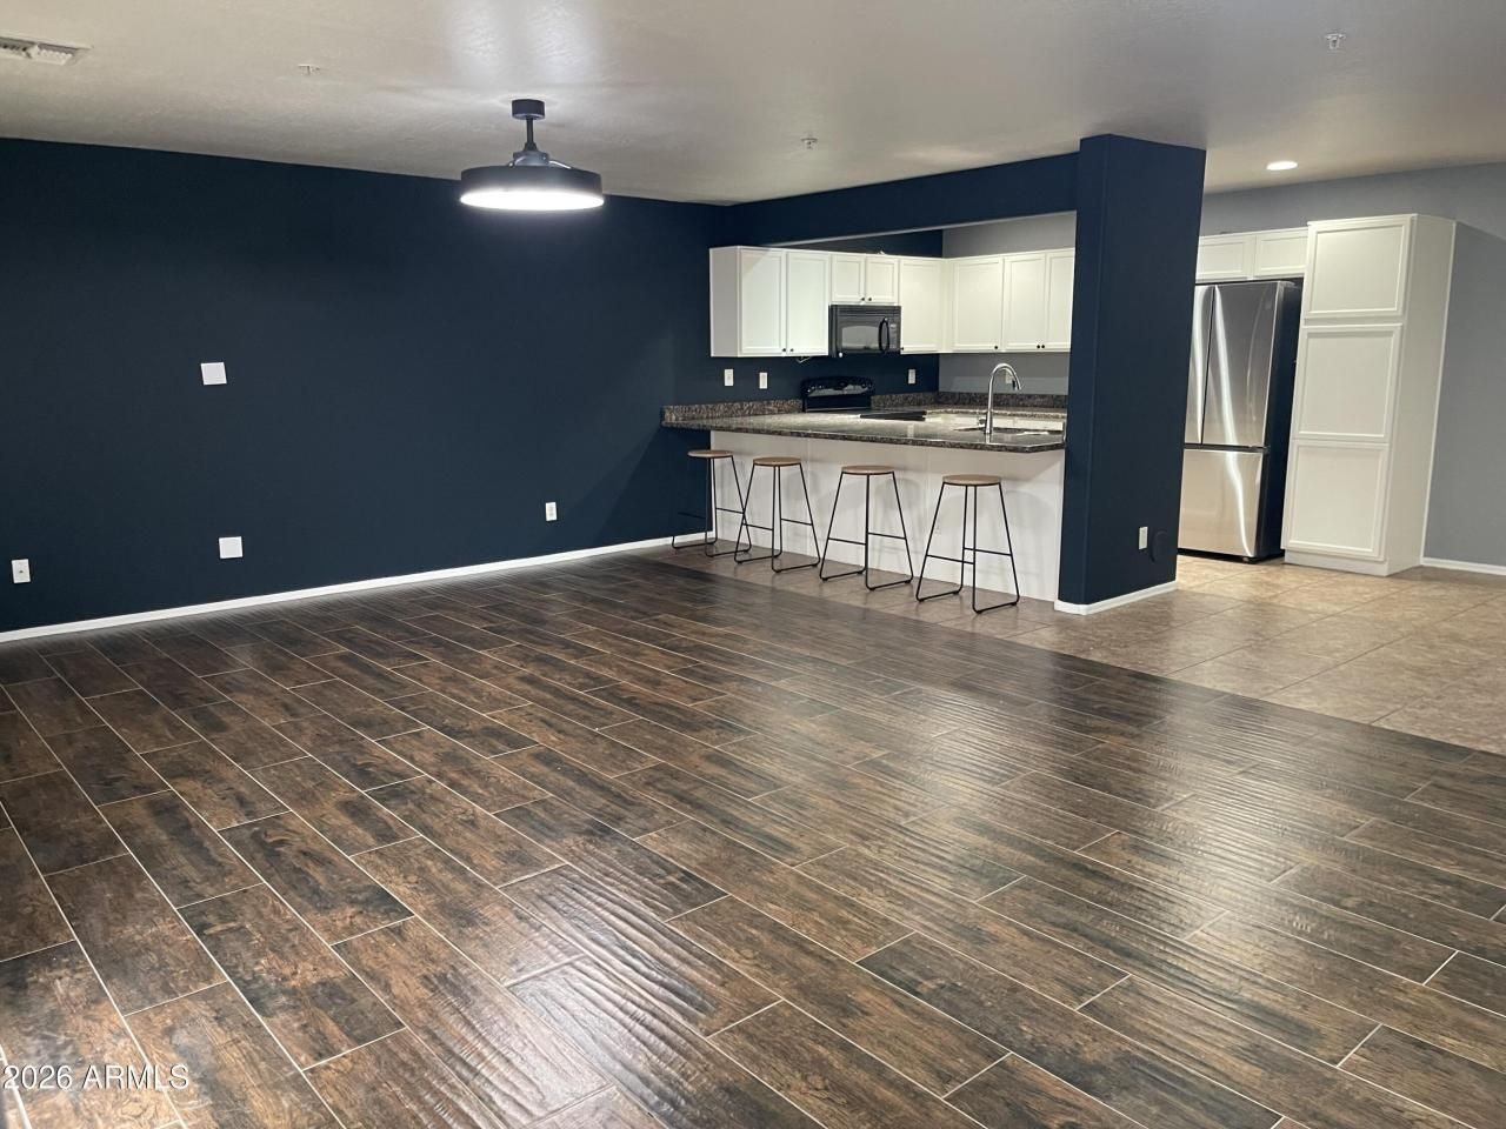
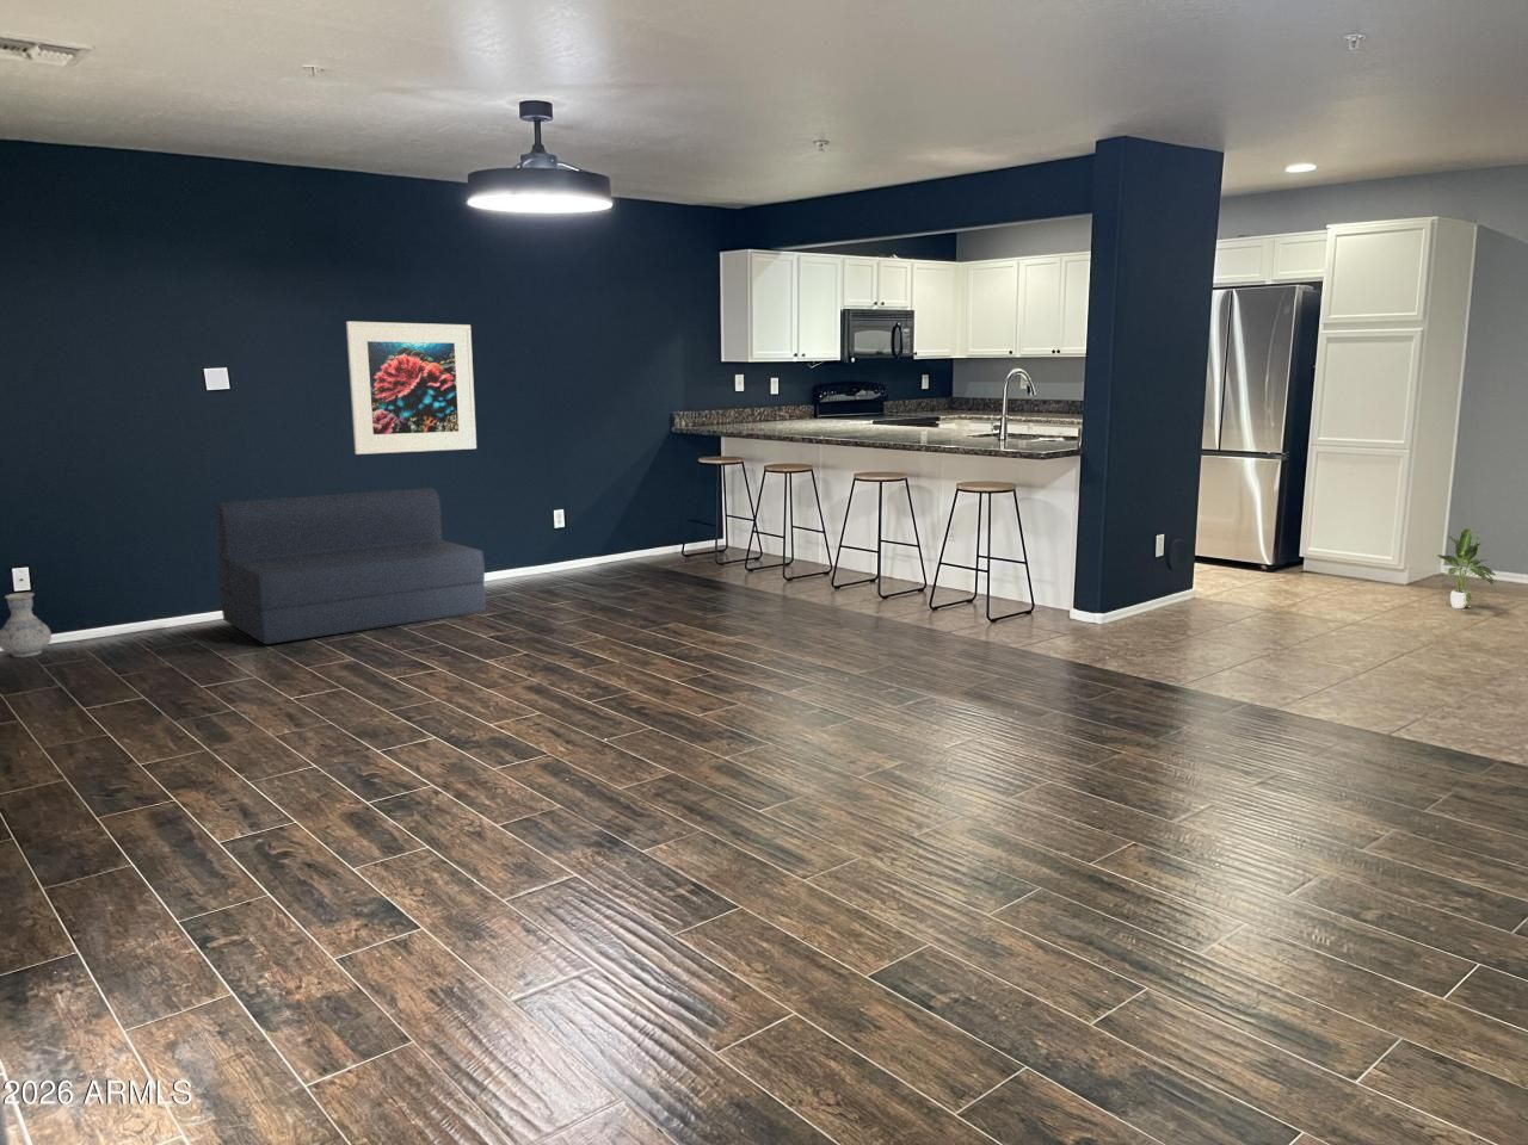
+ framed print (413, 387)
+ potted plant (1465, 569)
+ vase (23, 624)
+ sofa (353, 557)
